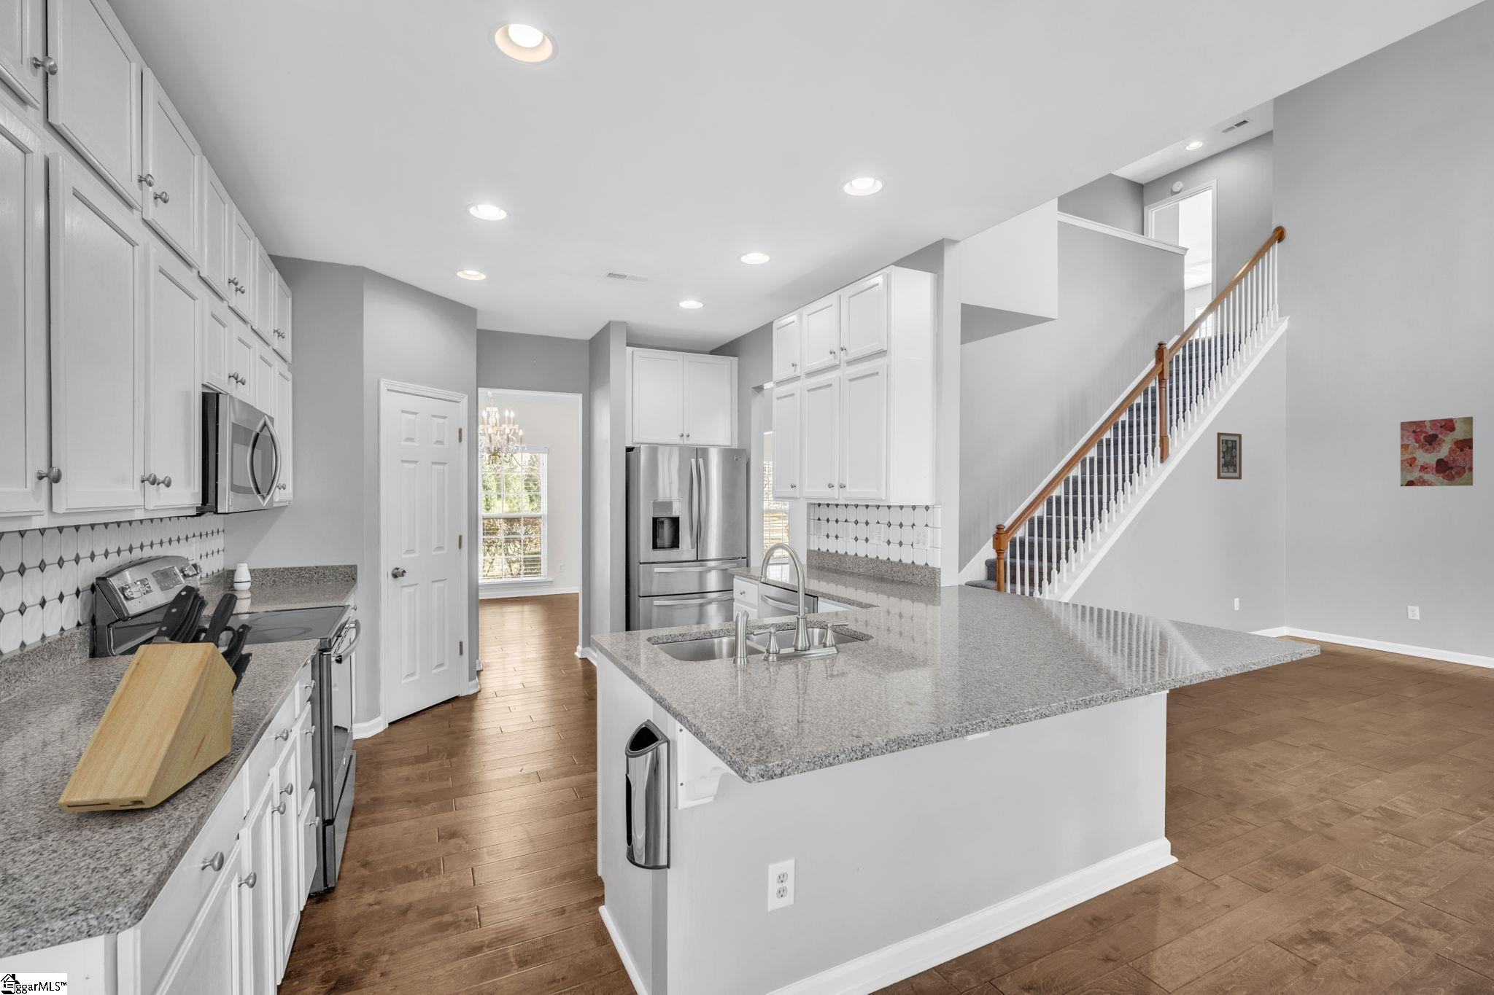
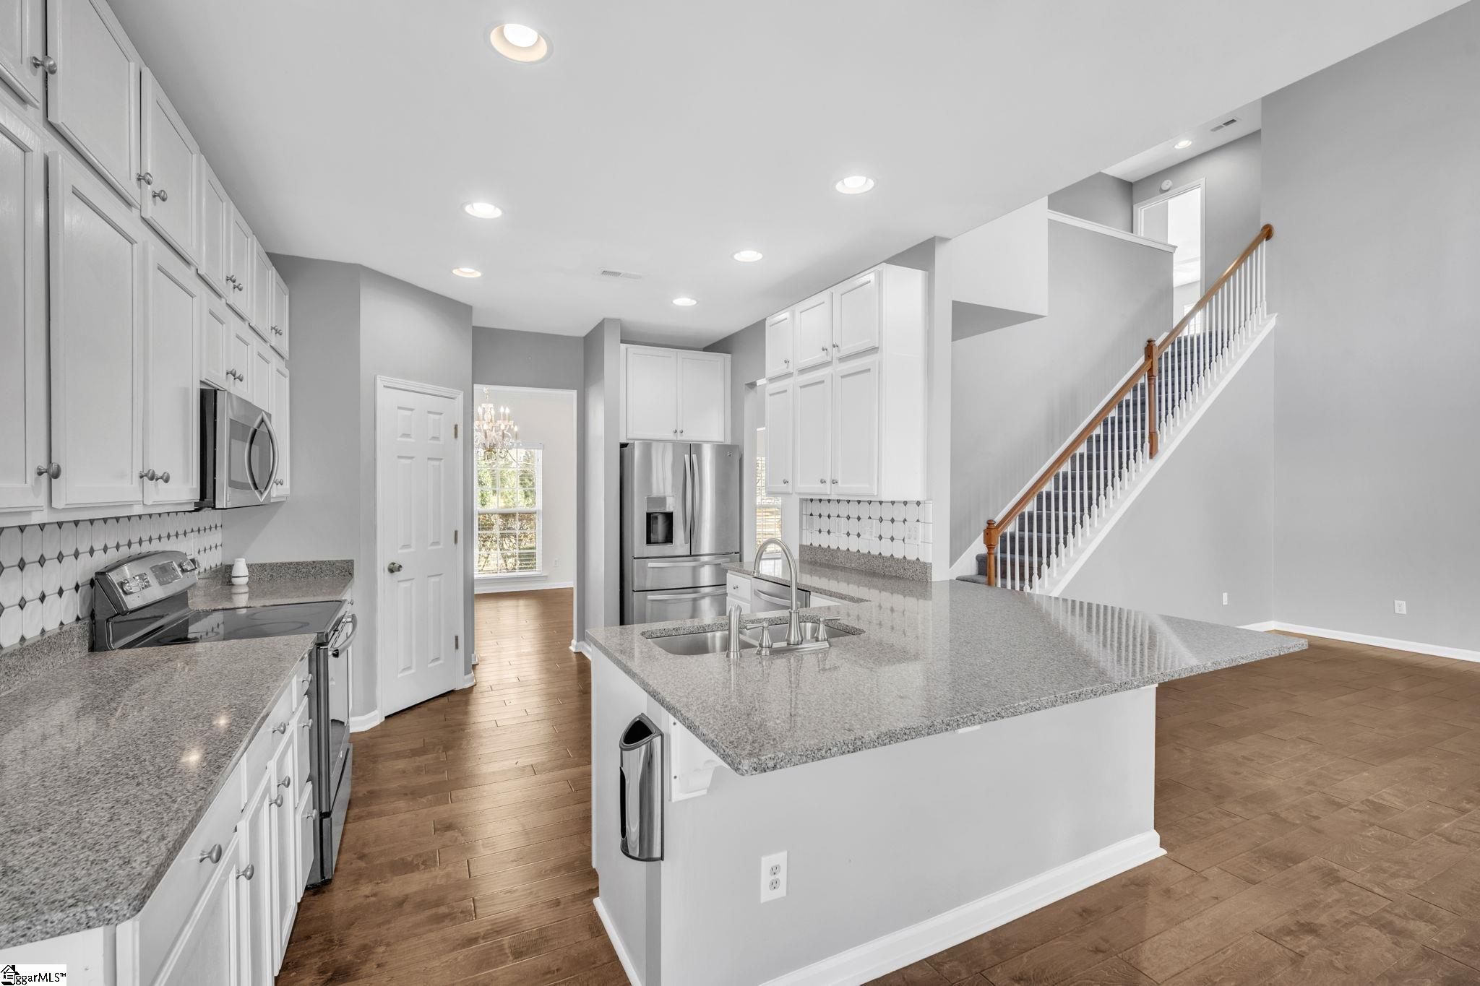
- wall art (1435, 453)
- wall art (1230, 455)
- knife block (172, 682)
